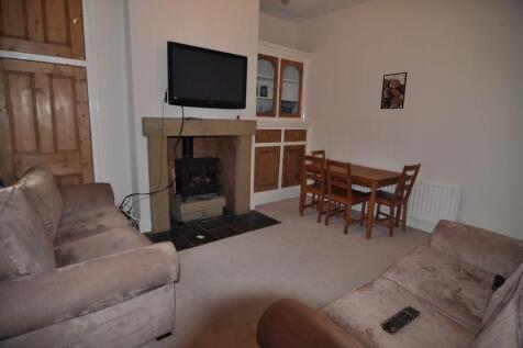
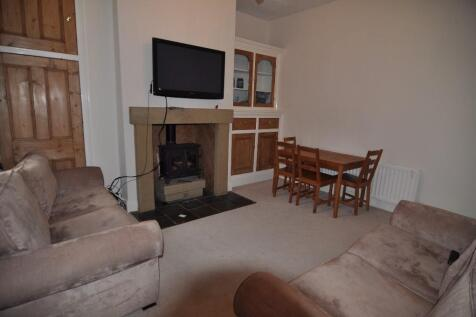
- remote control (401, 318)
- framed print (392, 91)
